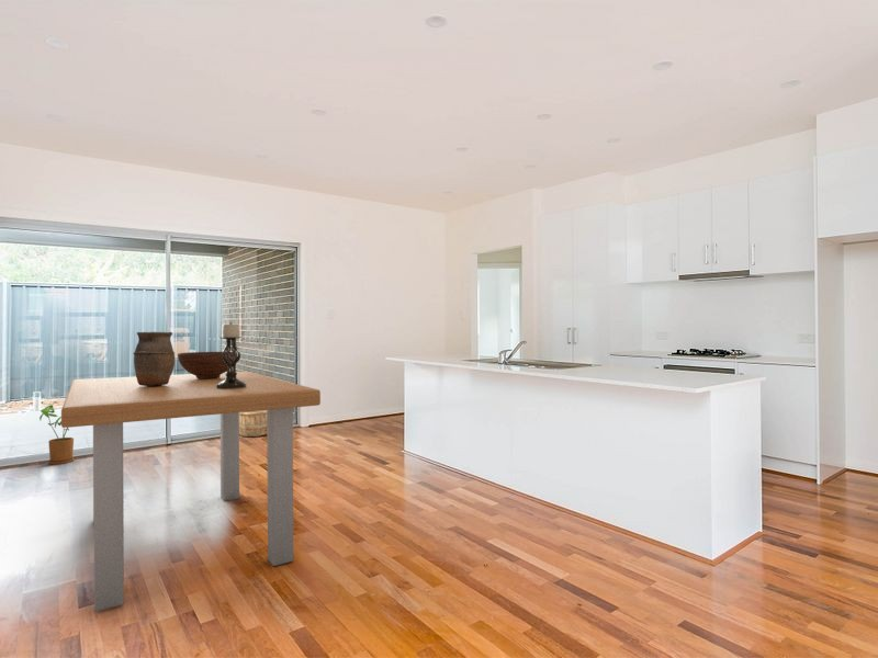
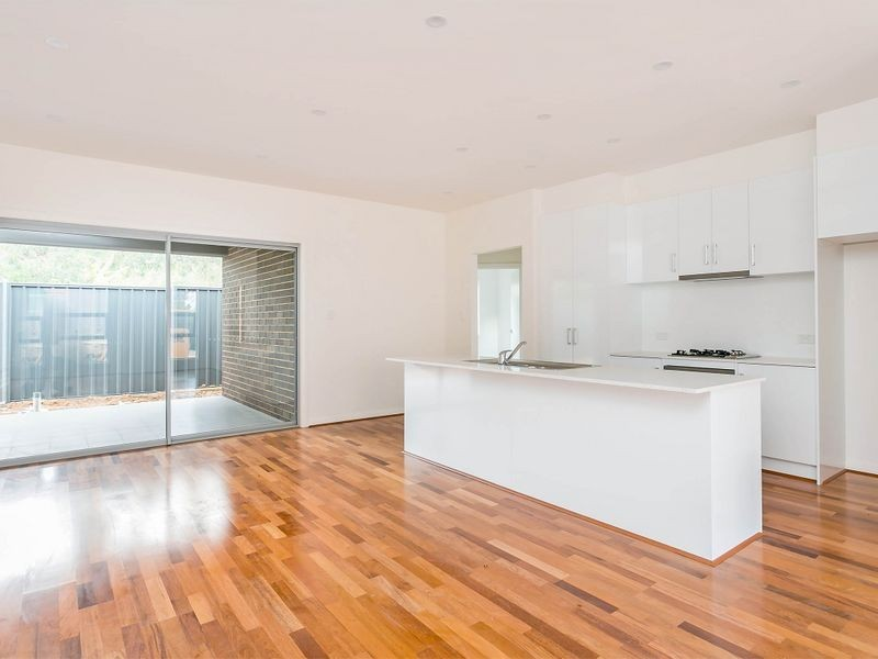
- fruit bowl (207, 365)
- dining table (221, 461)
- wooden bucket (255, 421)
- vase (154, 358)
- candle holder (233, 354)
- house plant (65, 429)
